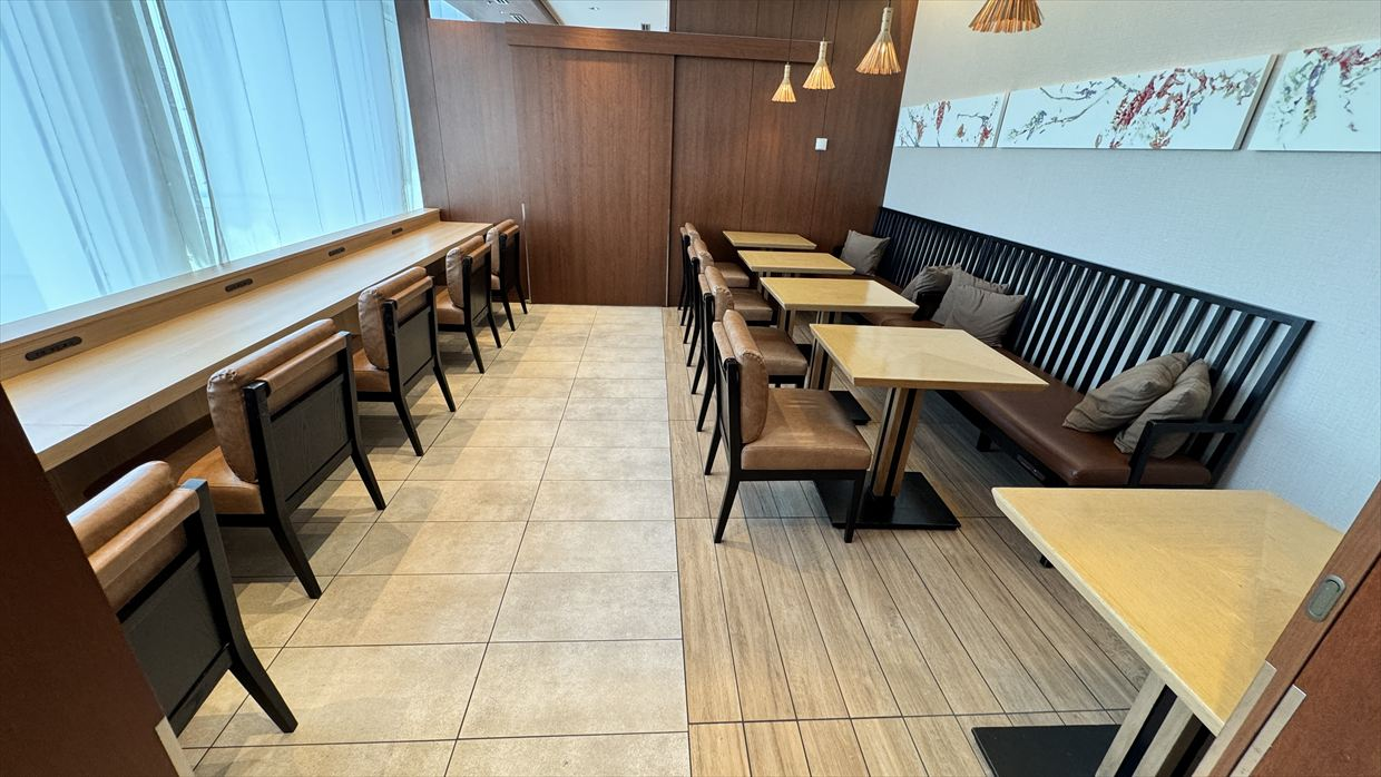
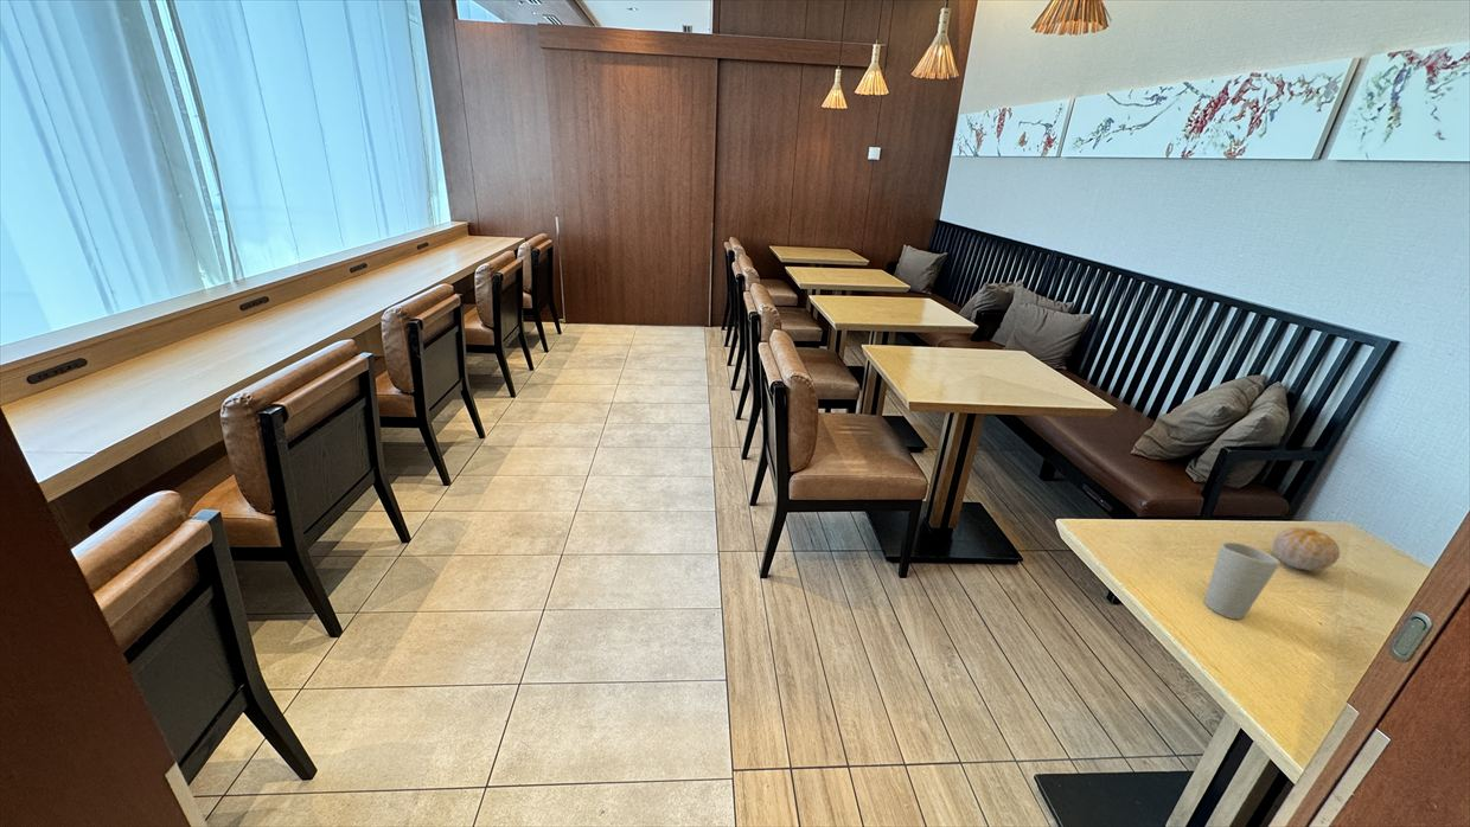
+ cup (1238, 578)
+ fruit (1305, 549)
